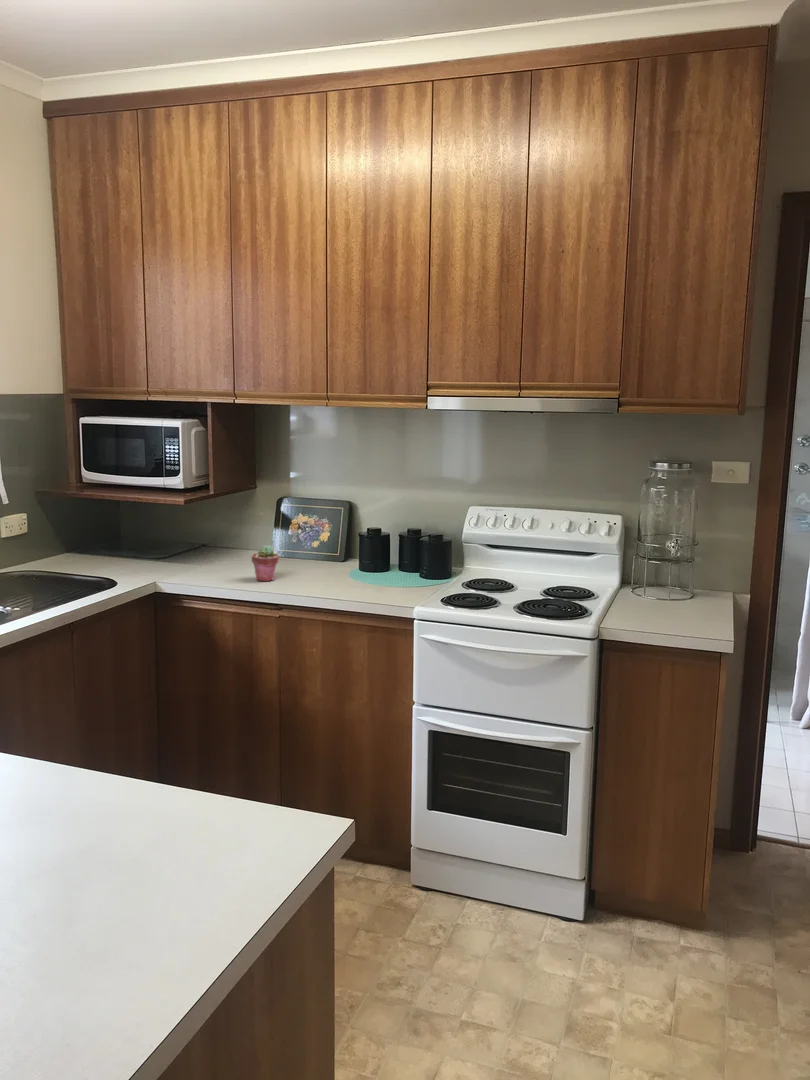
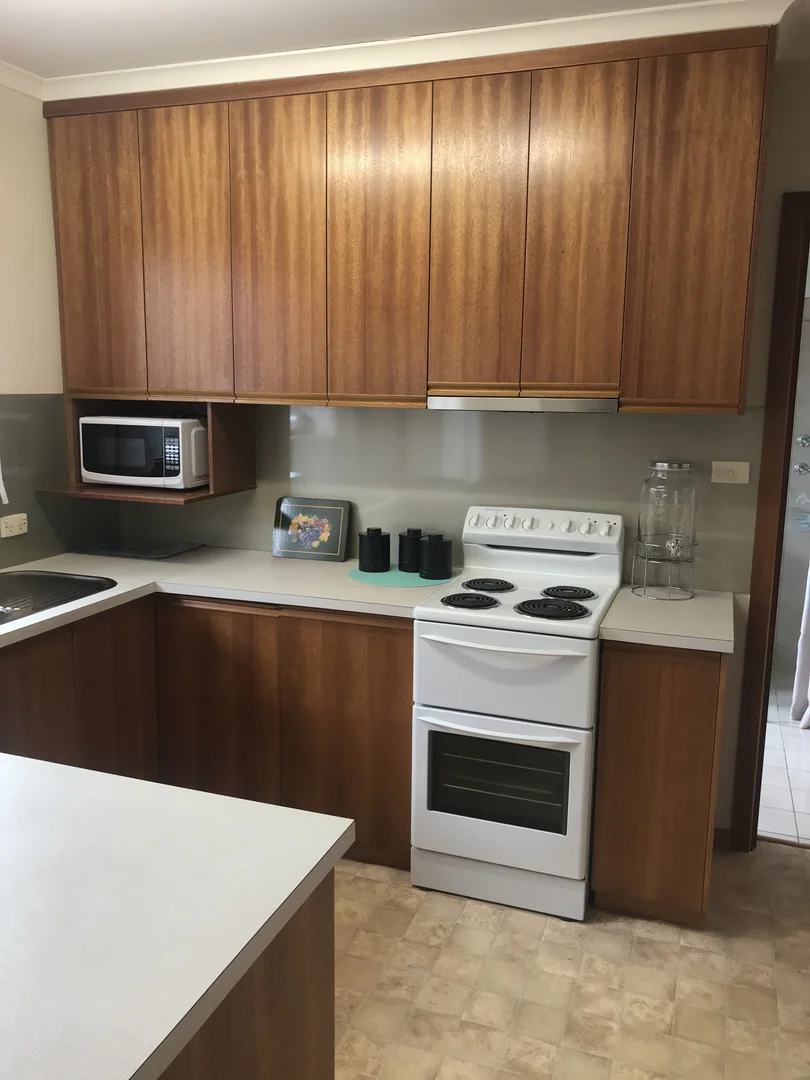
- potted succulent (265, 562)
